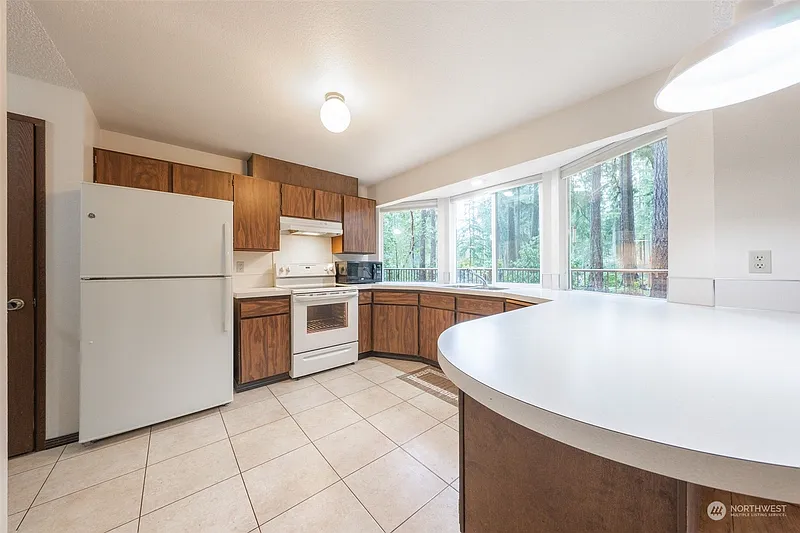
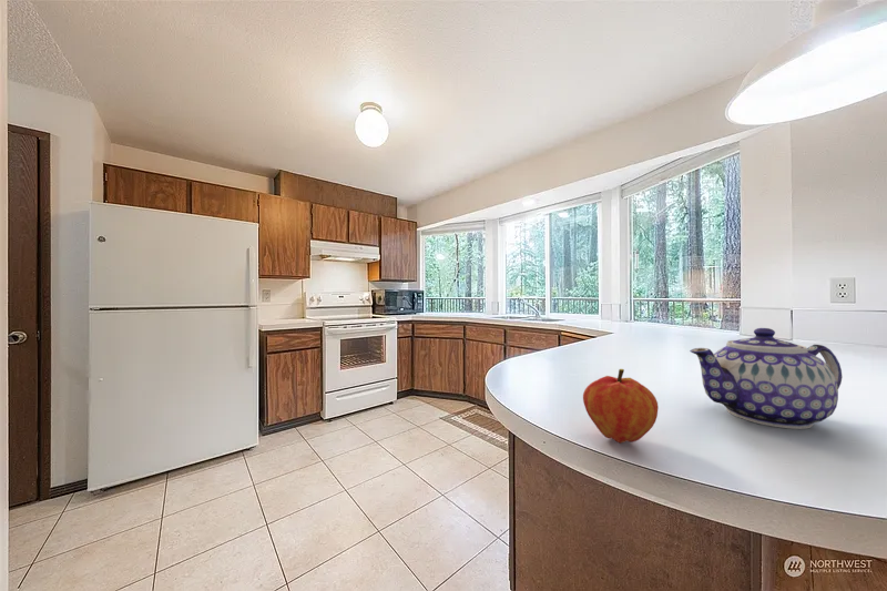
+ teapot (764, 371)
+ fruit (619, 404)
